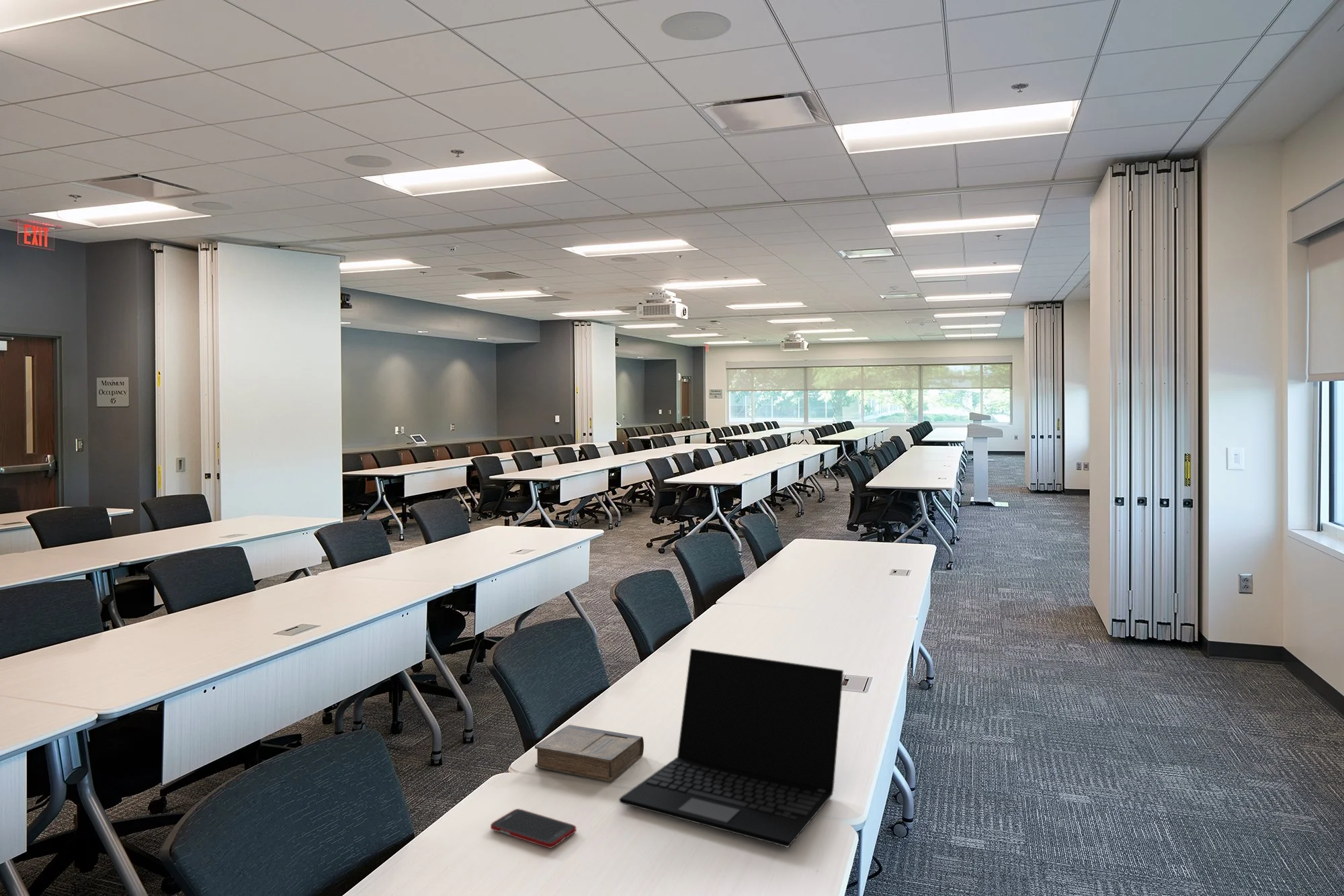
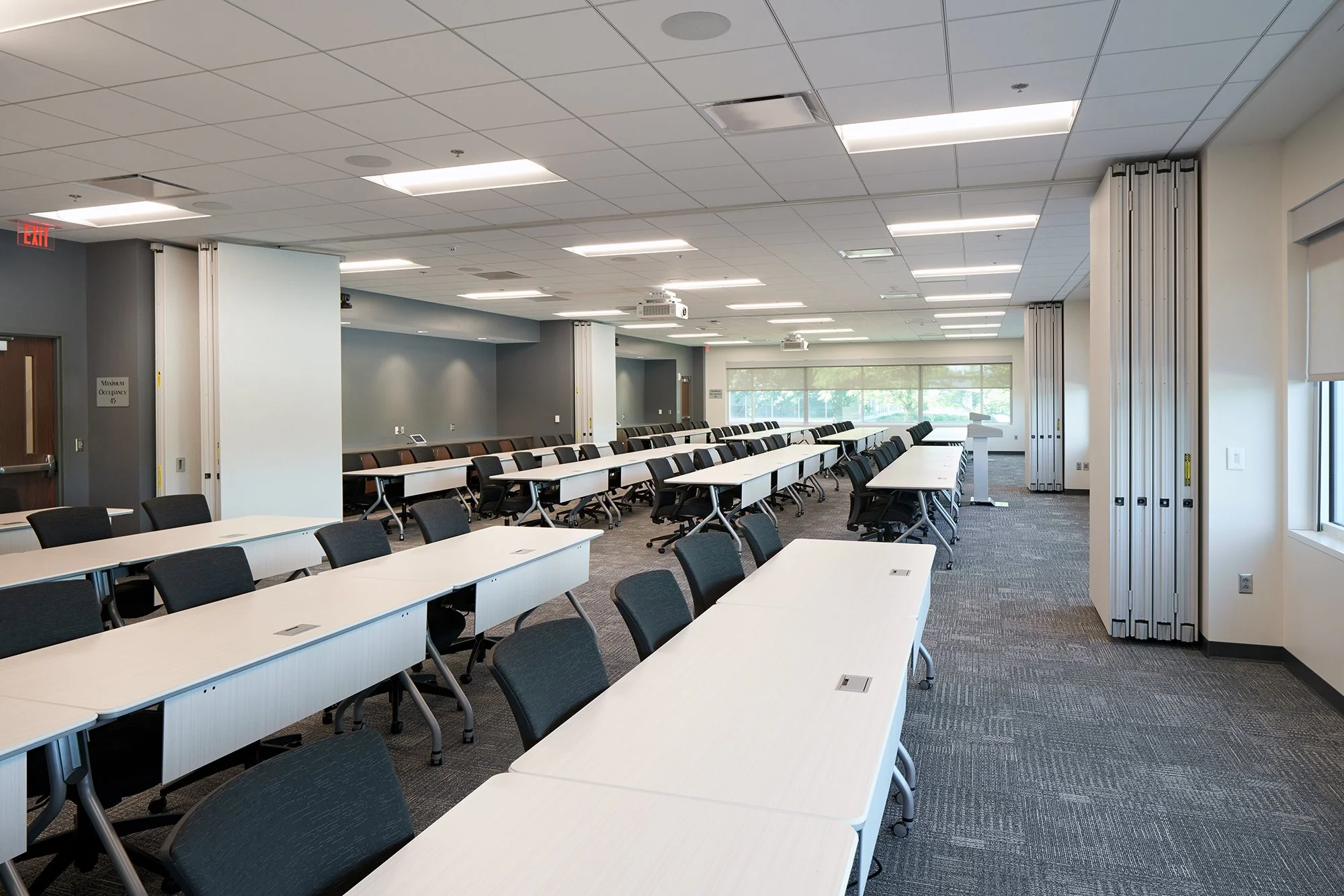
- book (579, 748)
- cell phone (533, 827)
- laptop (734, 735)
